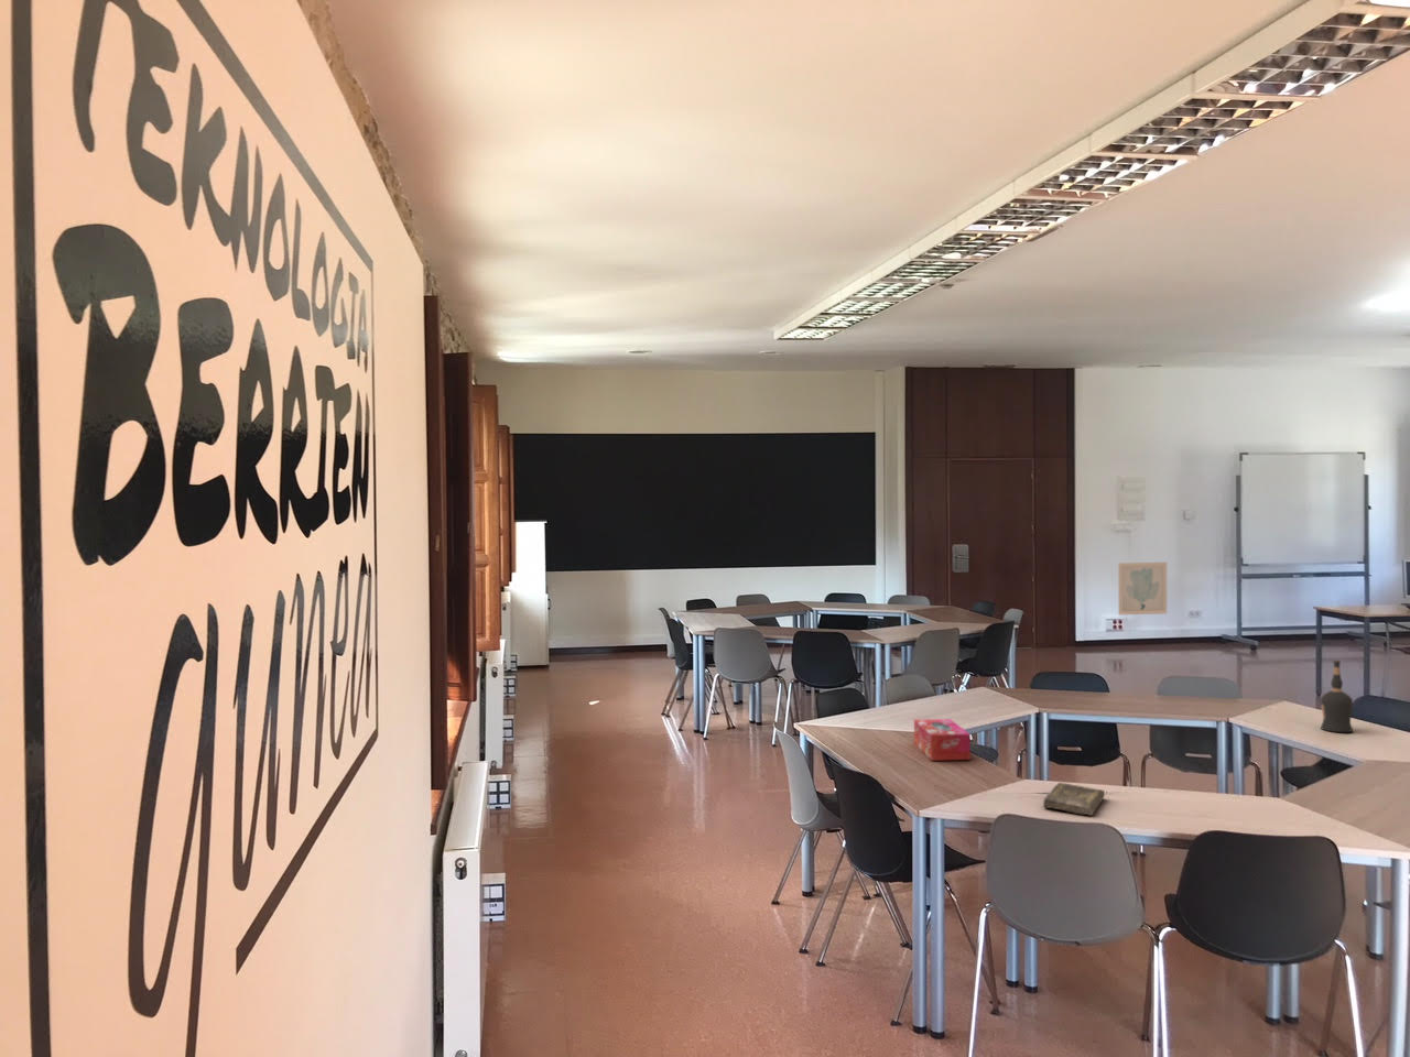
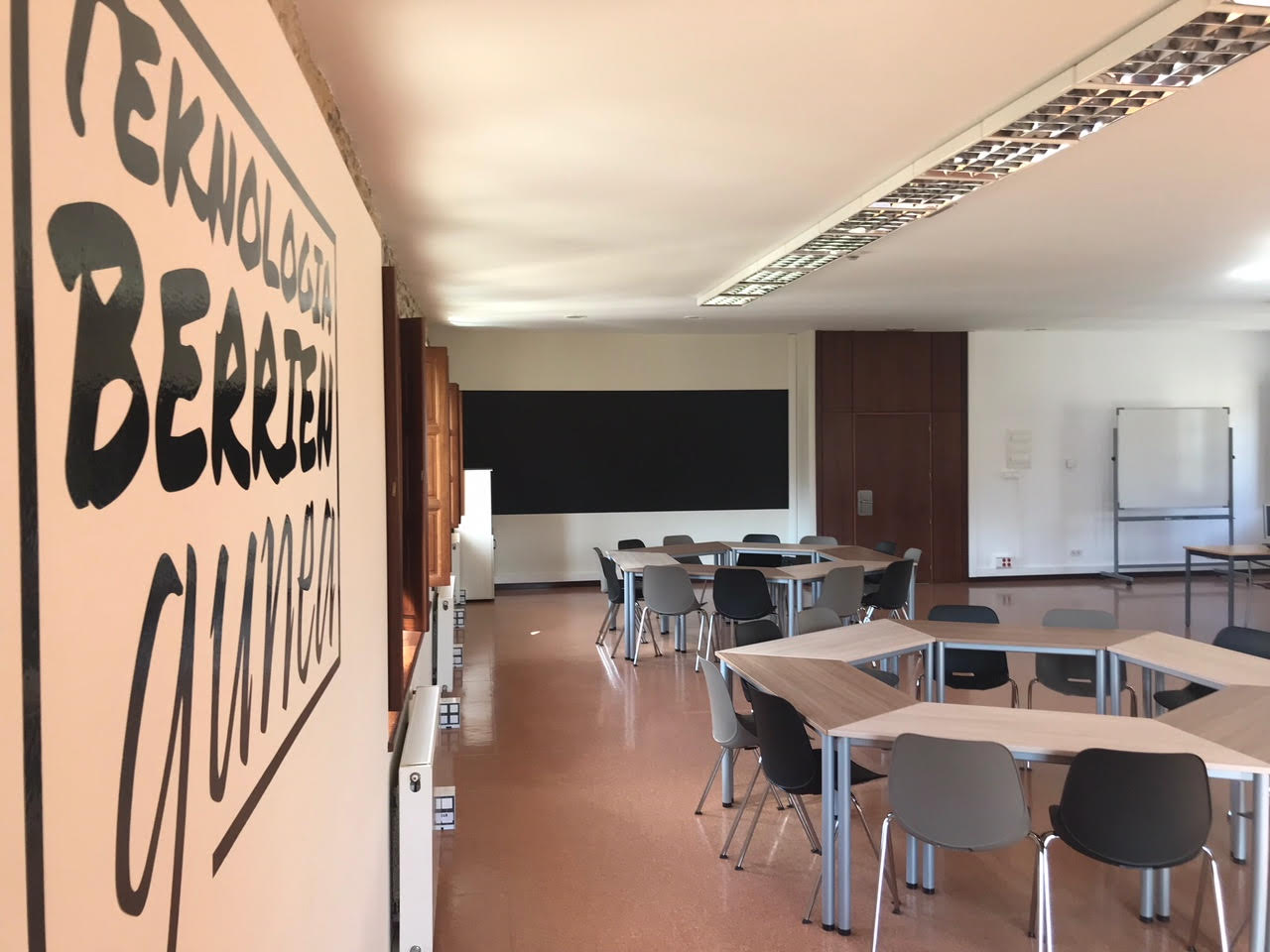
- liquor bottle (1337, 695)
- wall art (1142, 588)
- tissue box (940, 738)
- book (1074, 797)
